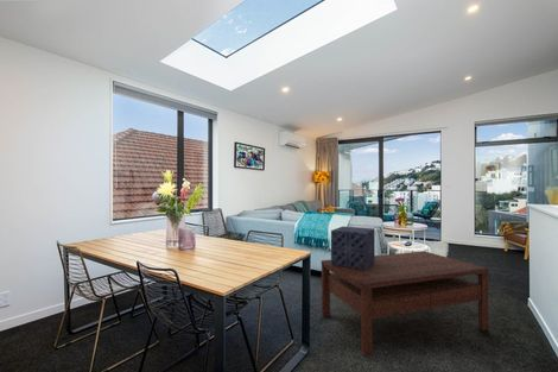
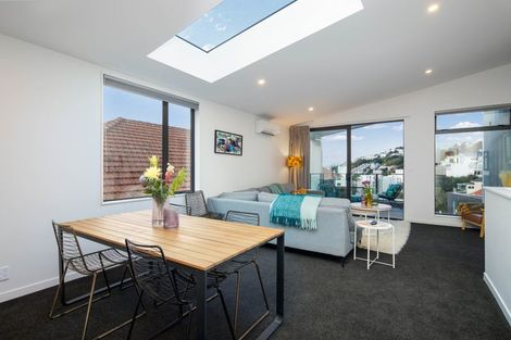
- decorative box (353, 246)
- coffee table (400, 292)
